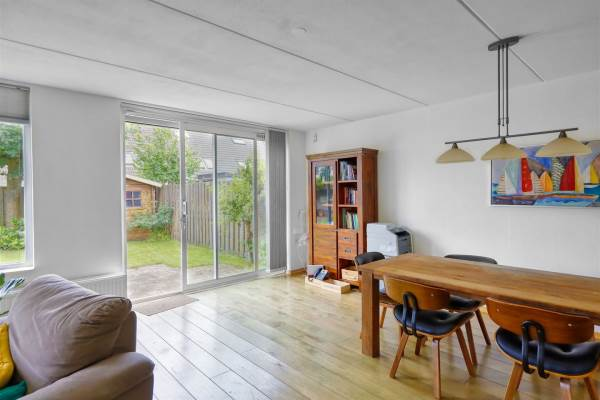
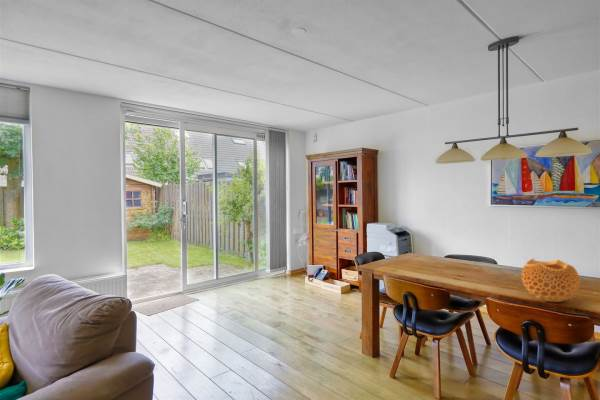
+ decorative bowl (549, 280)
